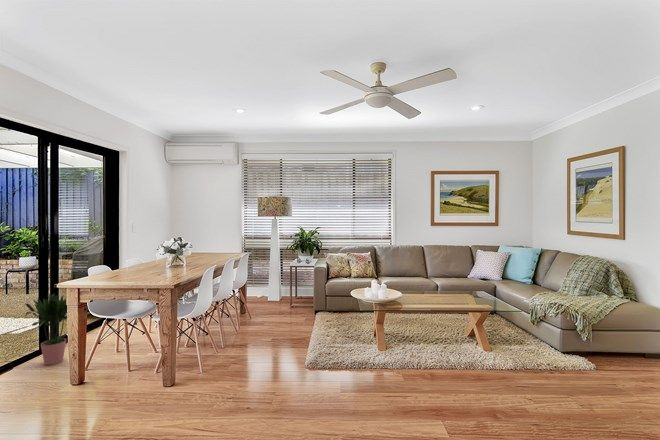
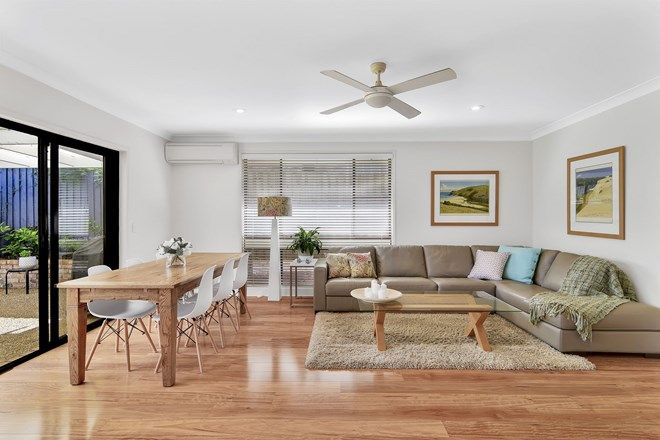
- potted plant (50, 326)
